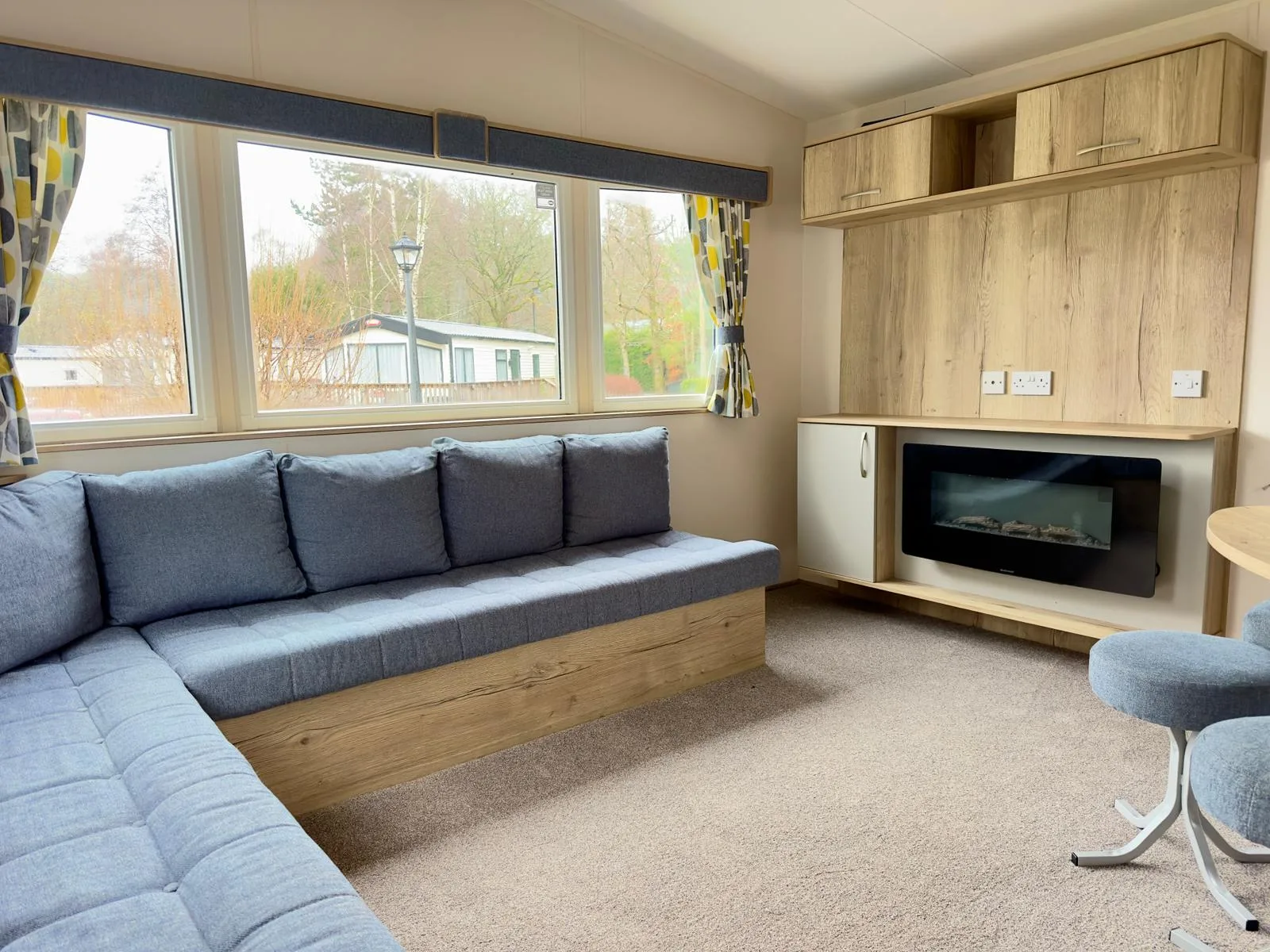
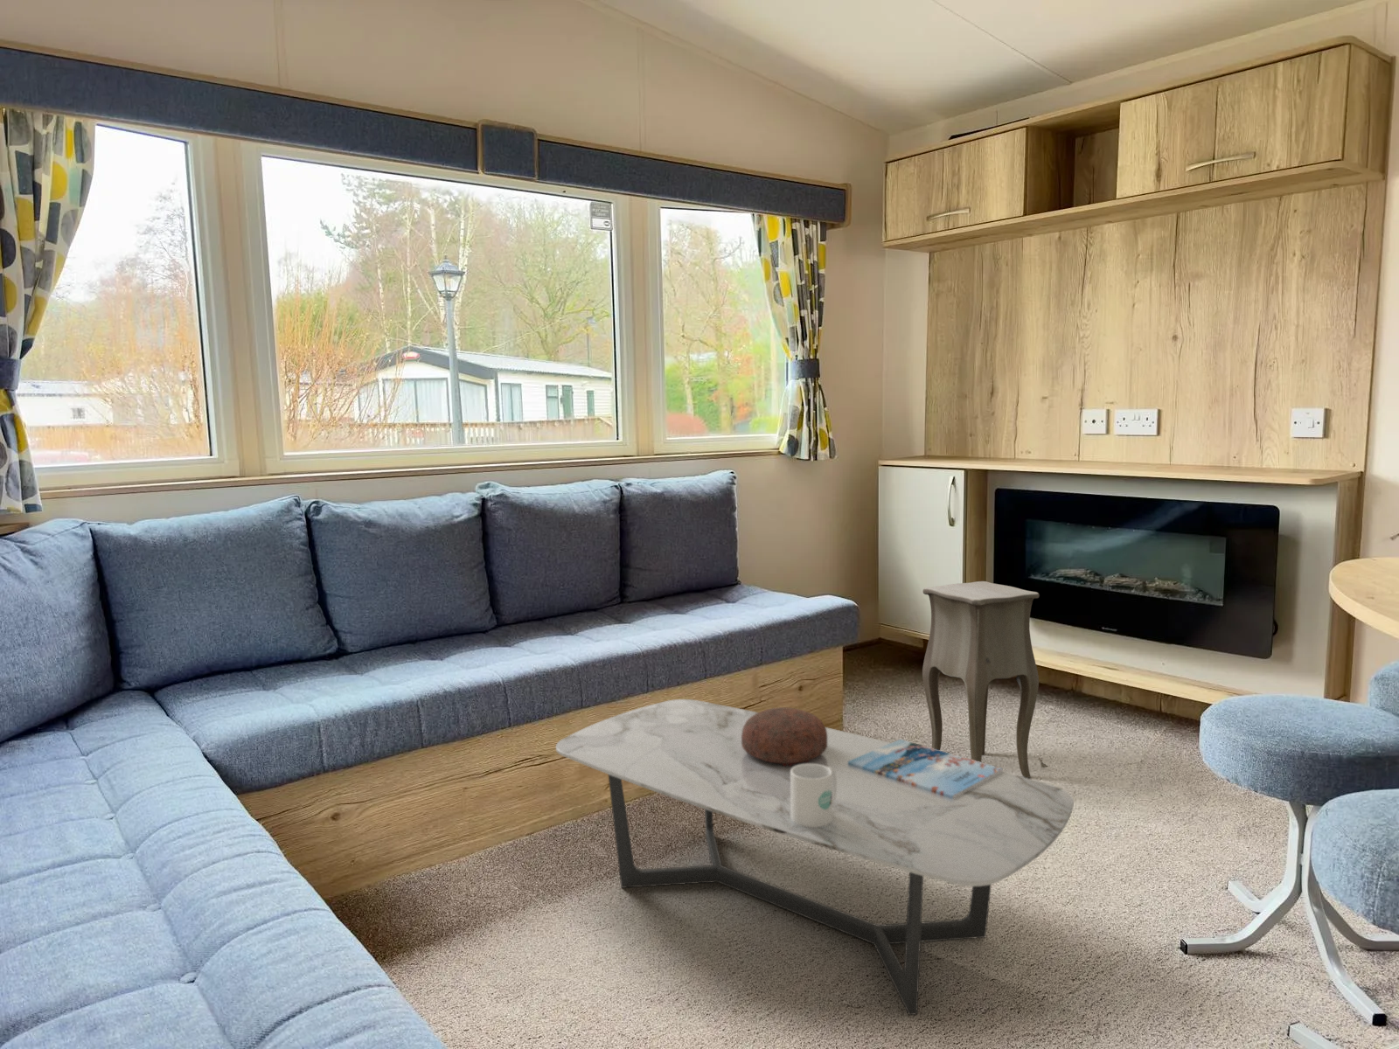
+ decorative bowl (784, 732)
+ side table (978, 679)
+ magazine (924, 766)
+ coffee table (792, 836)
+ mug (816, 791)
